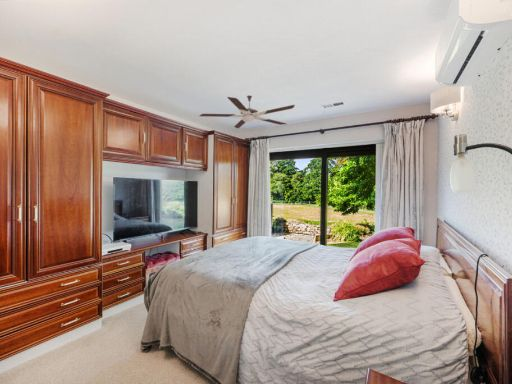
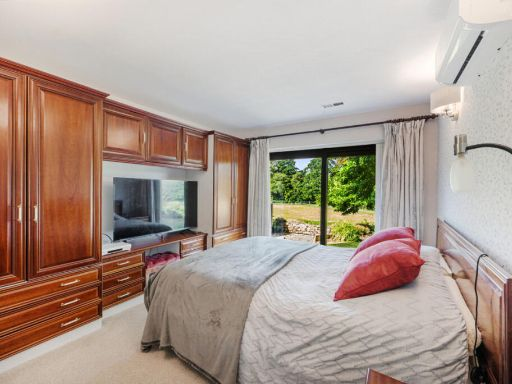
- ceiling fan (245, 109)
